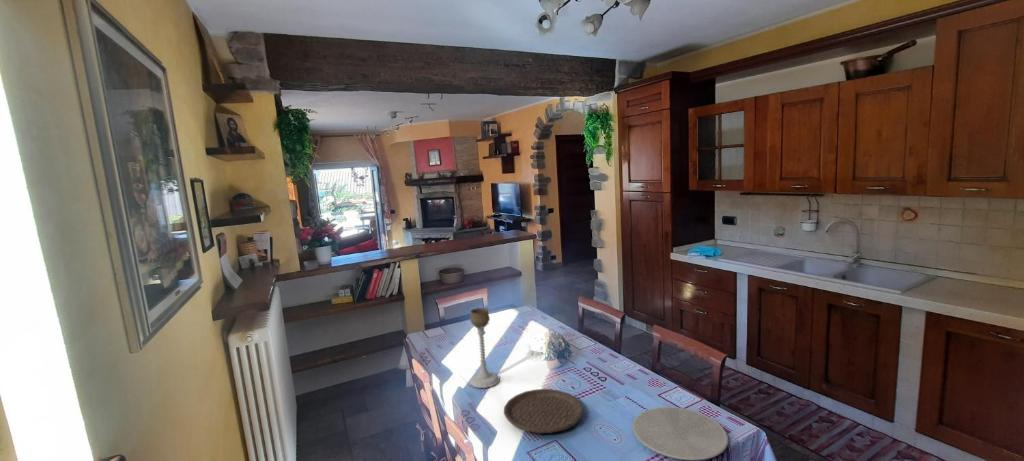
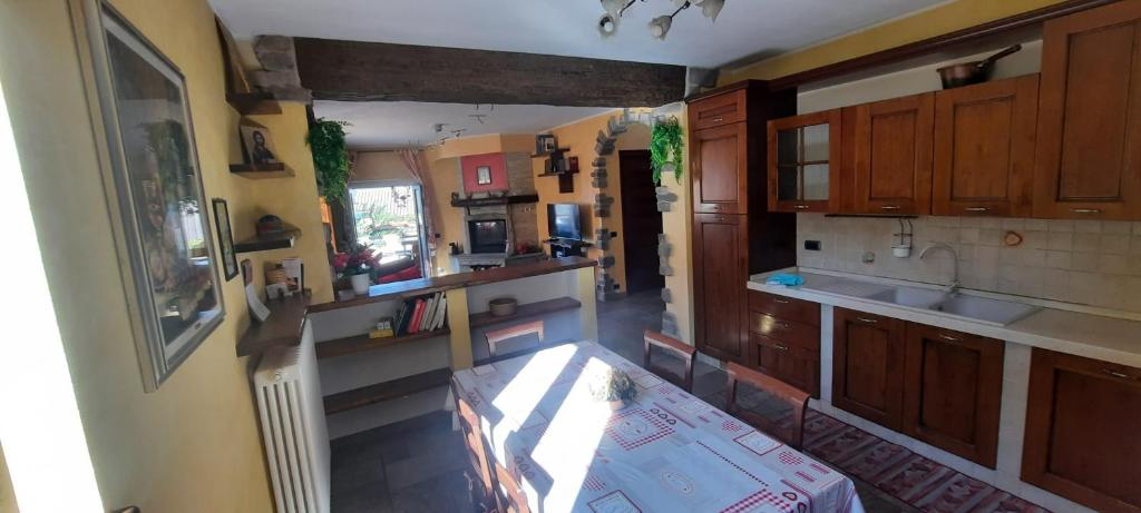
- plate (543, 410)
- candle holder (482, 345)
- plate (678, 432)
